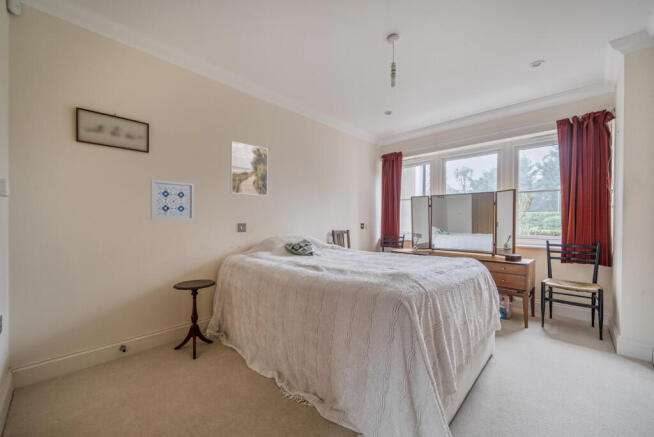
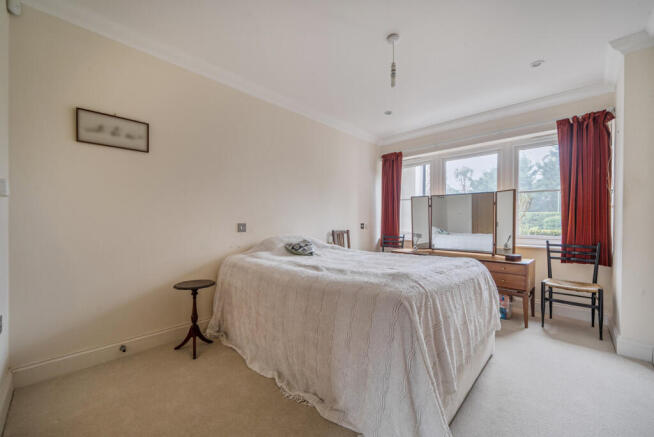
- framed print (249, 169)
- wall art (173, 201)
